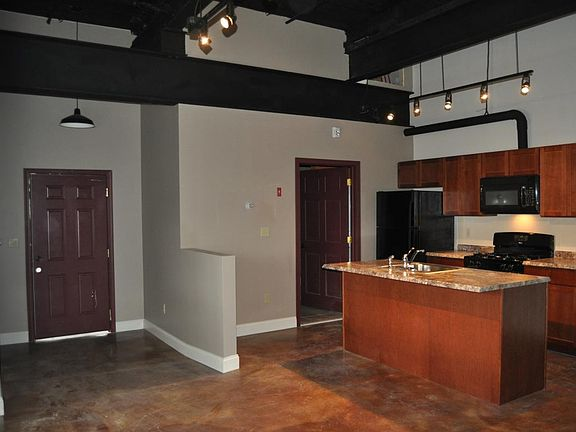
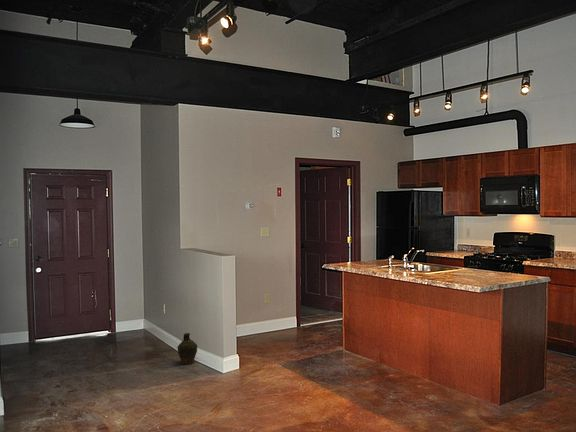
+ ceramic jug (187, 348)
